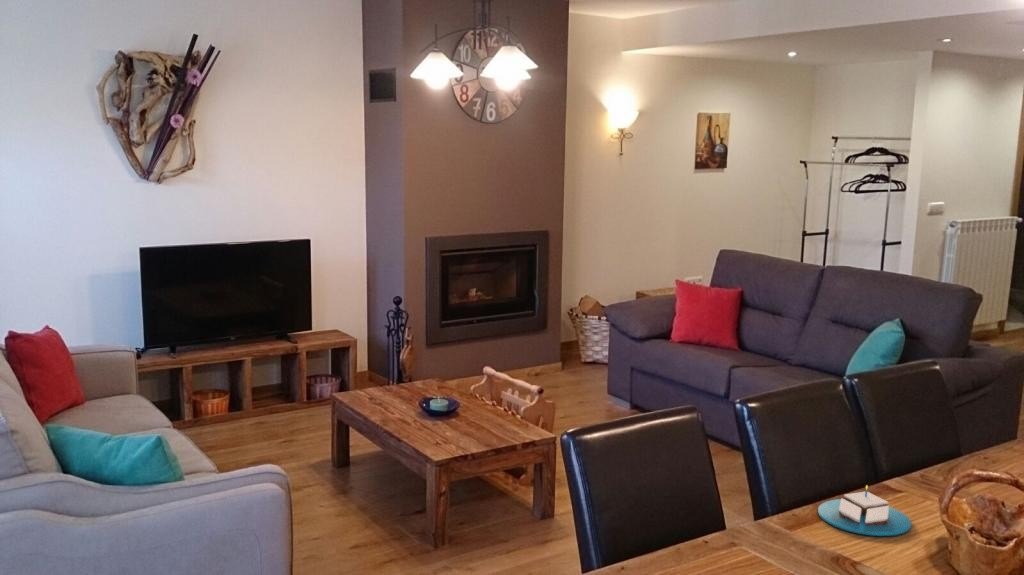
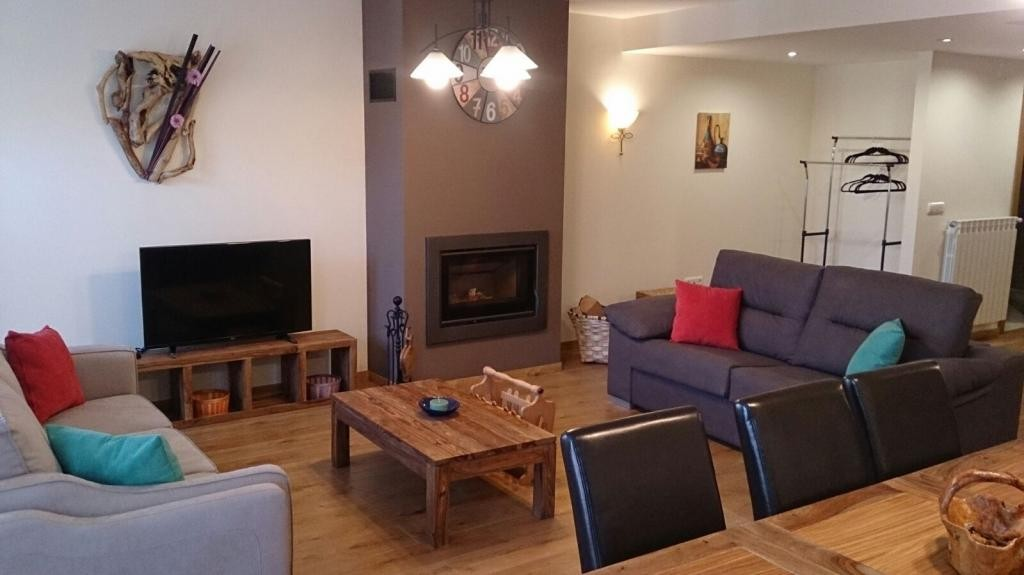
- candle (864, 503)
